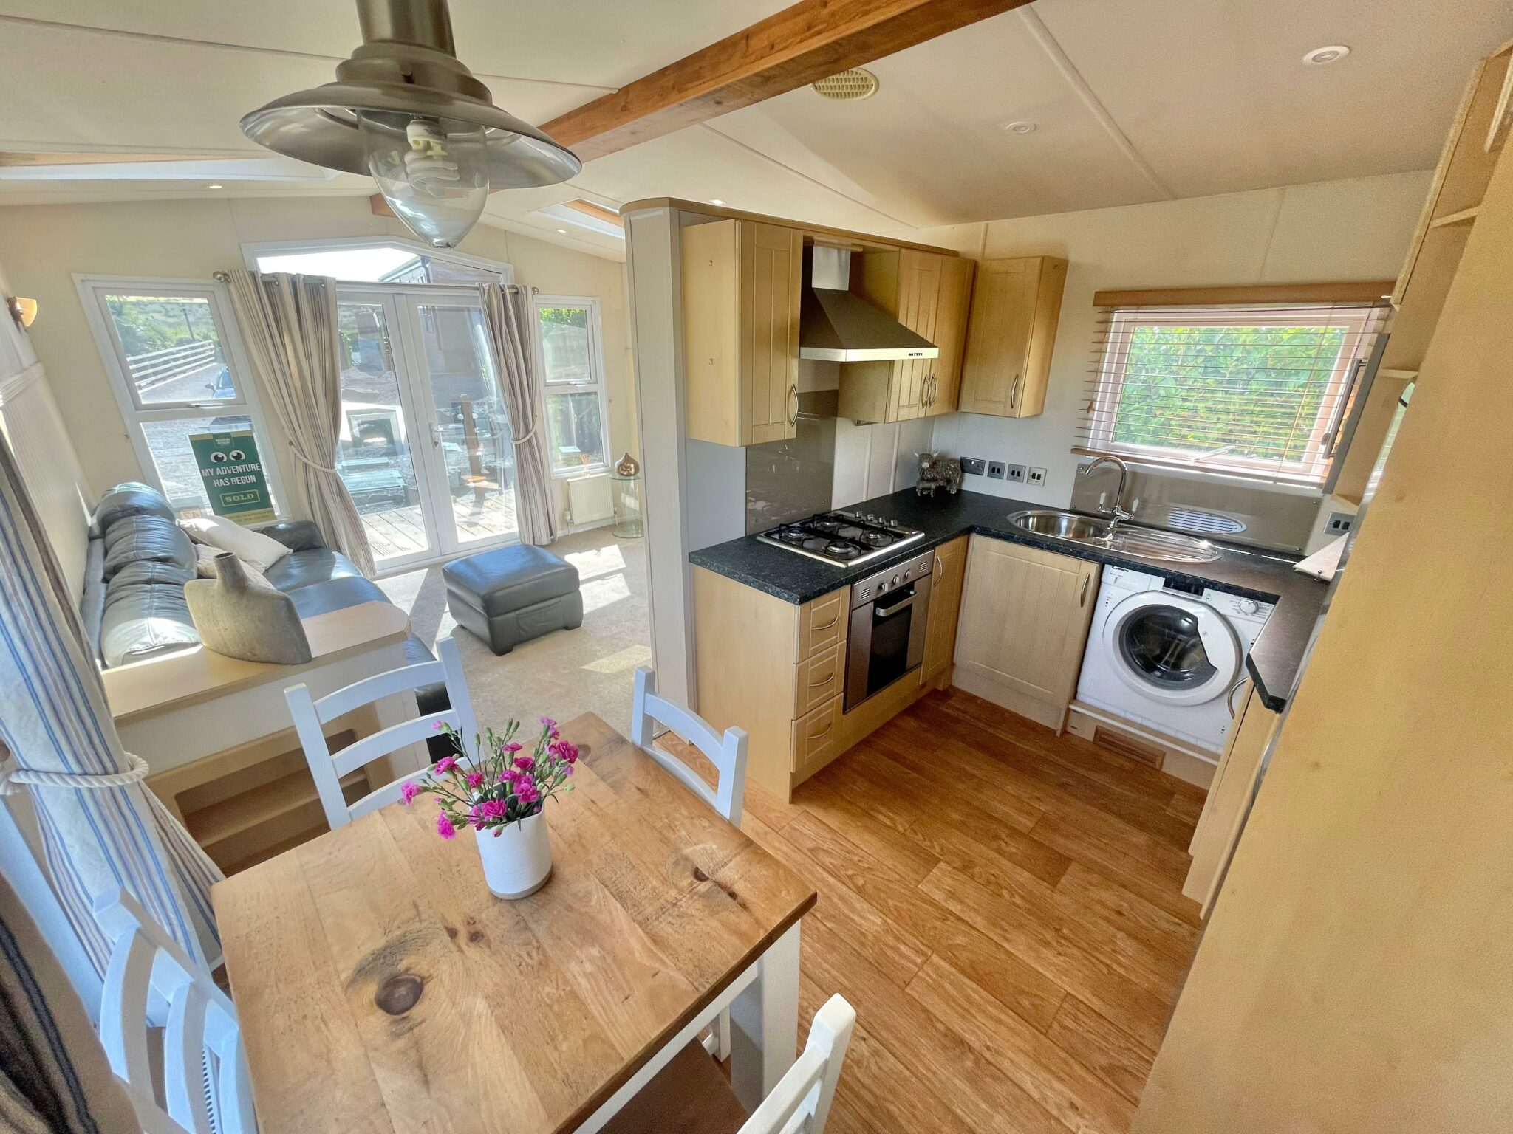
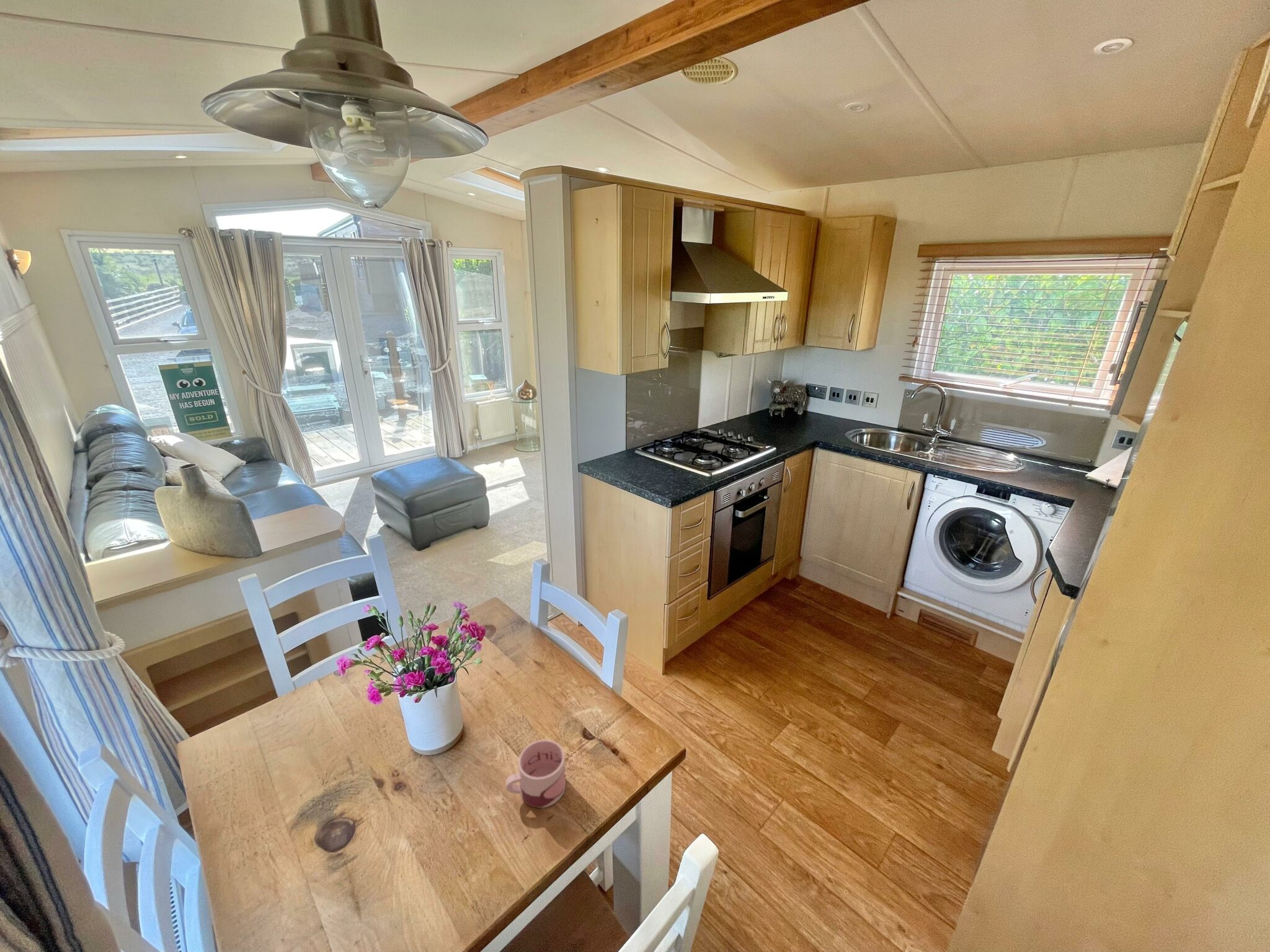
+ mug (535, 774)
